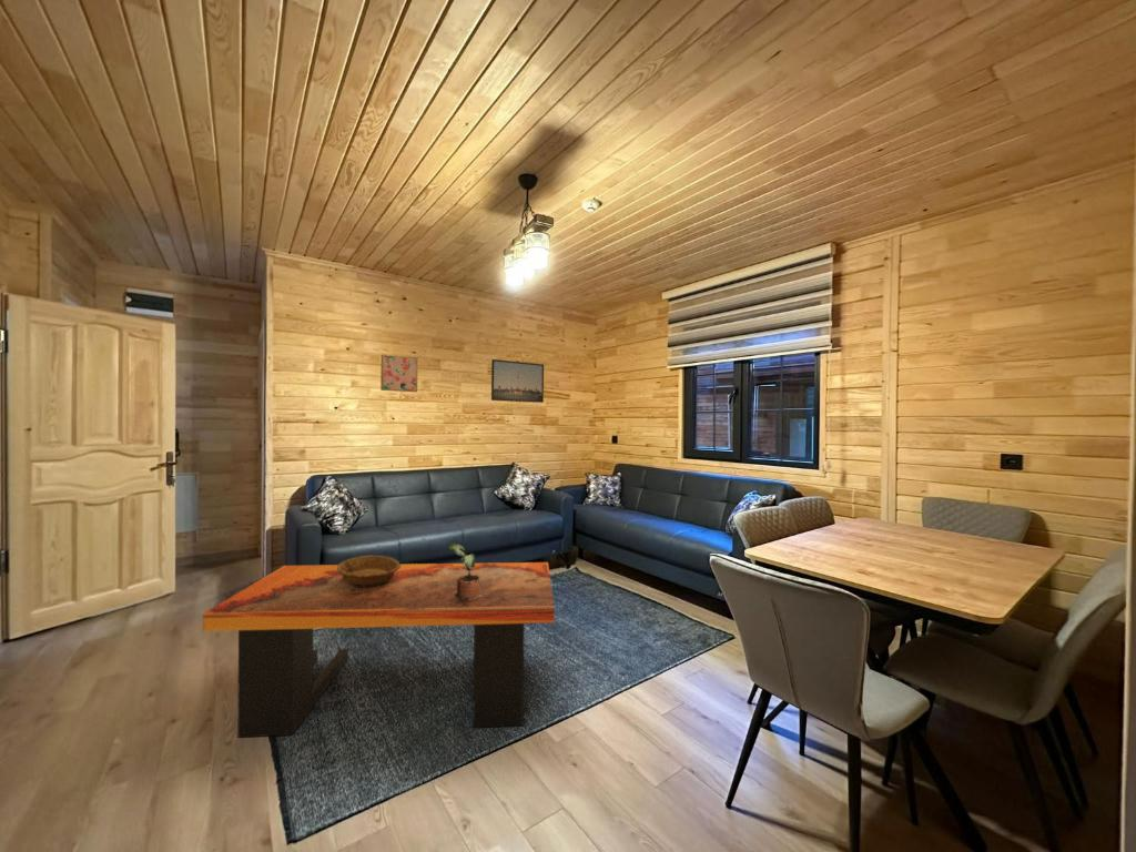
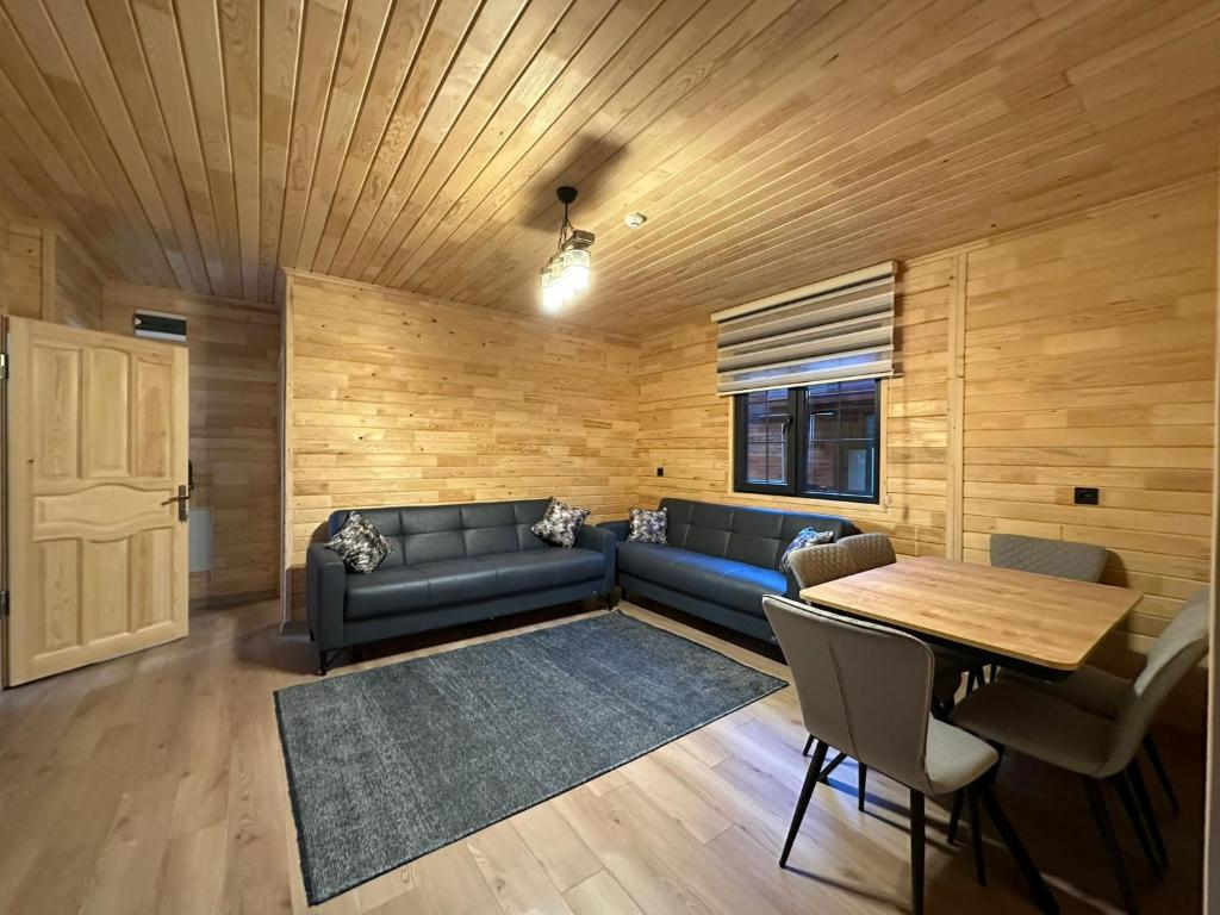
- decorative bowl (368, 571)
- coffee table (404, 626)
- wall art (399, 373)
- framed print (518, 382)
- potted plant (466, 568)
